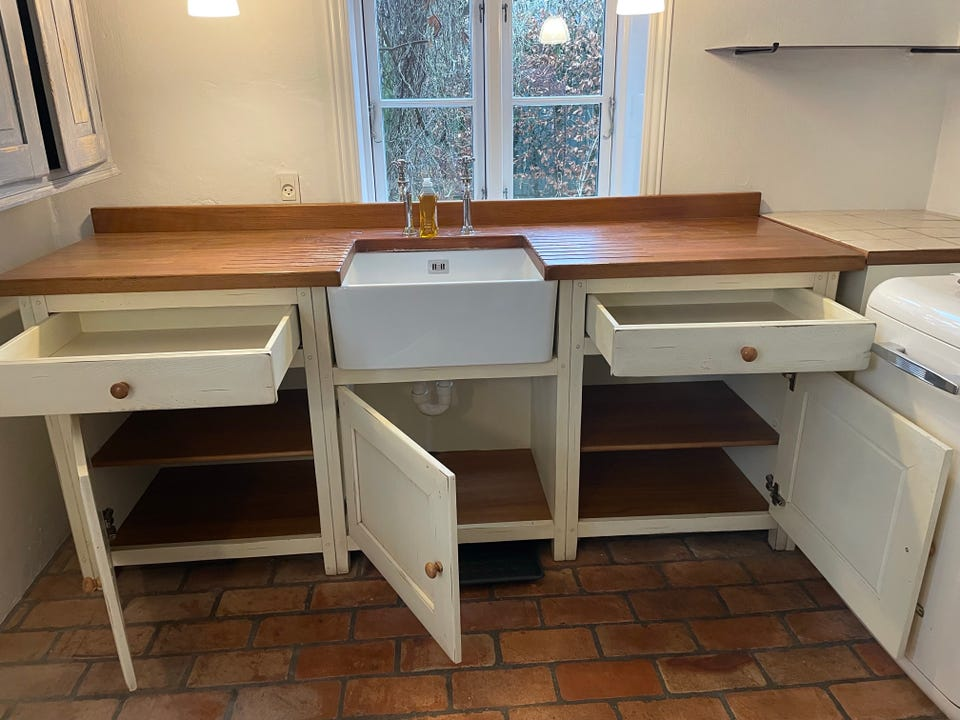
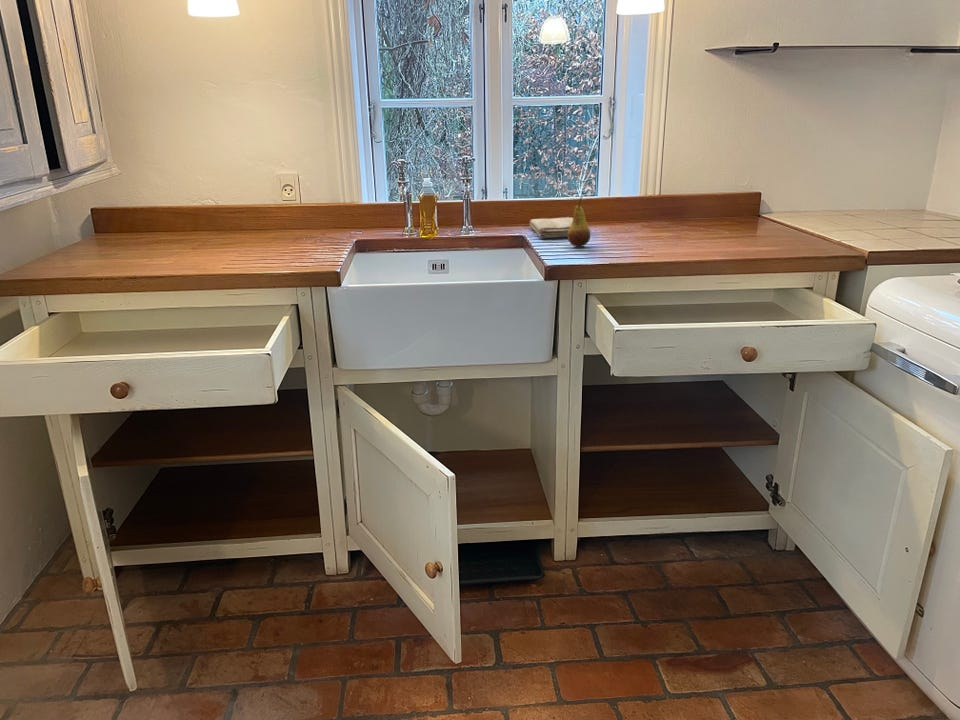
+ fruit (579, 220)
+ washcloth (555, 226)
